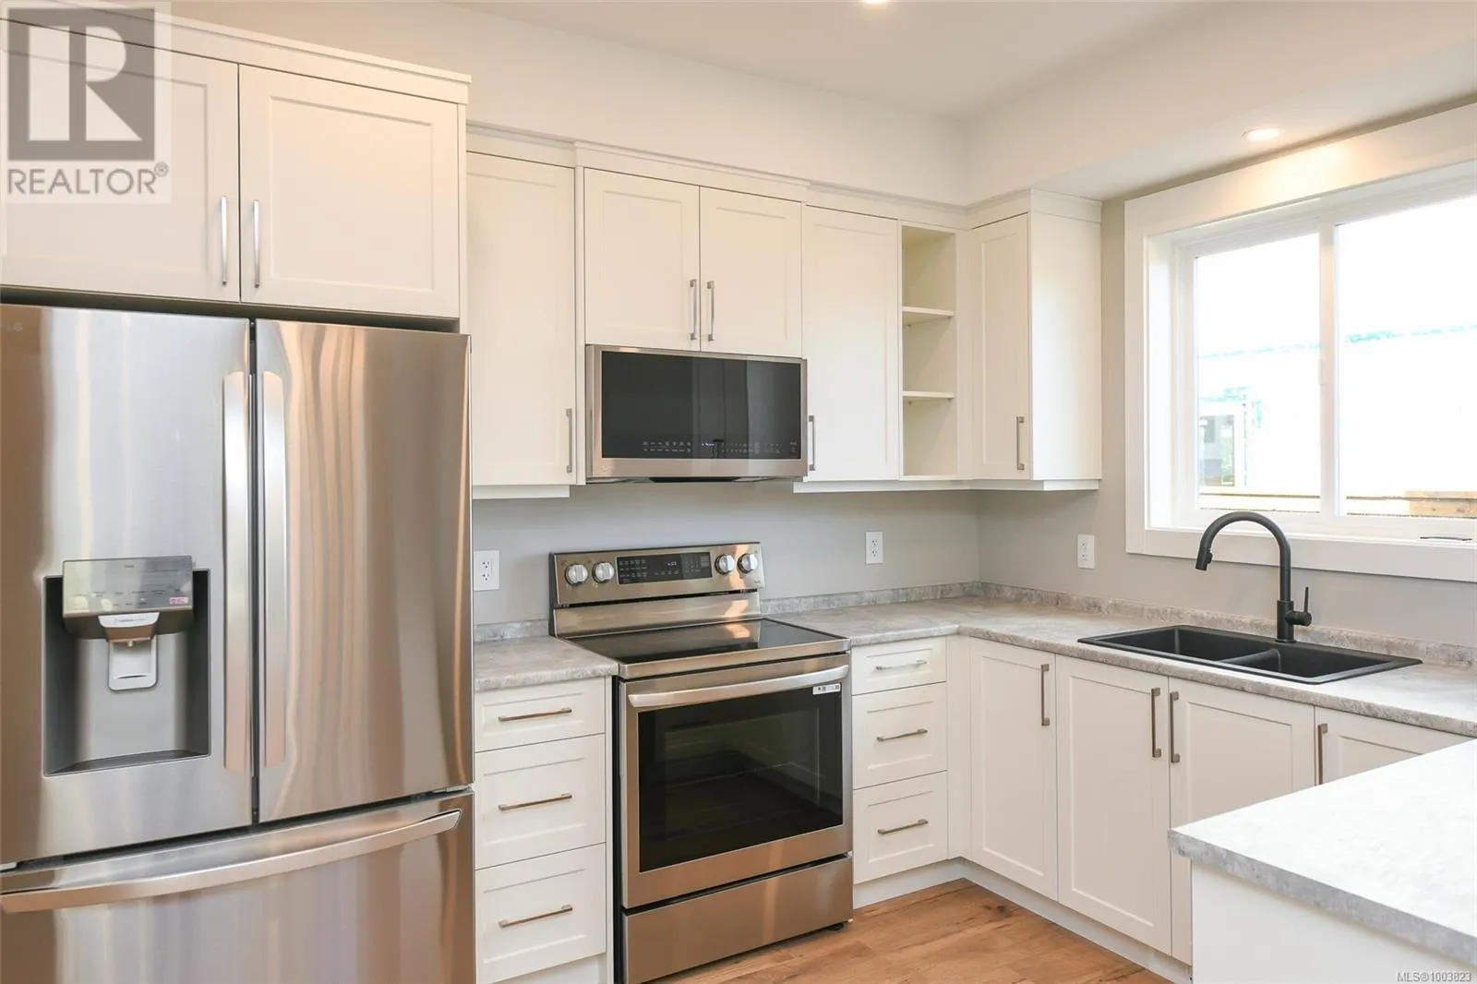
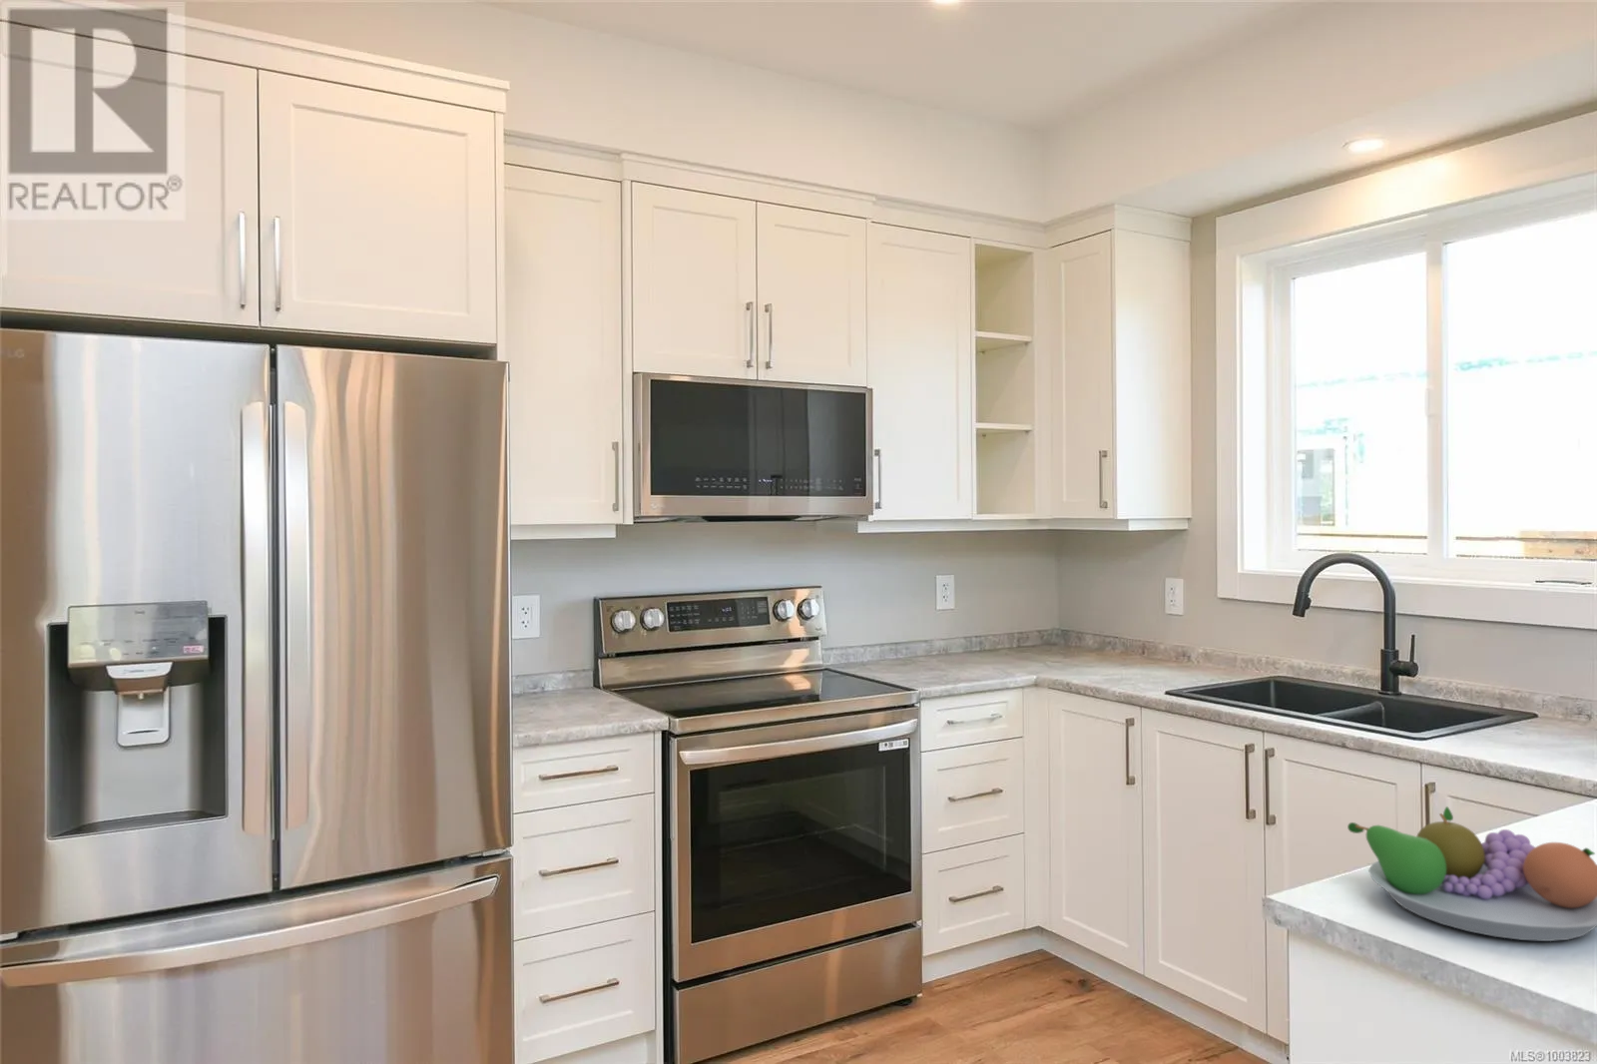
+ fruit bowl (1476, 864)
